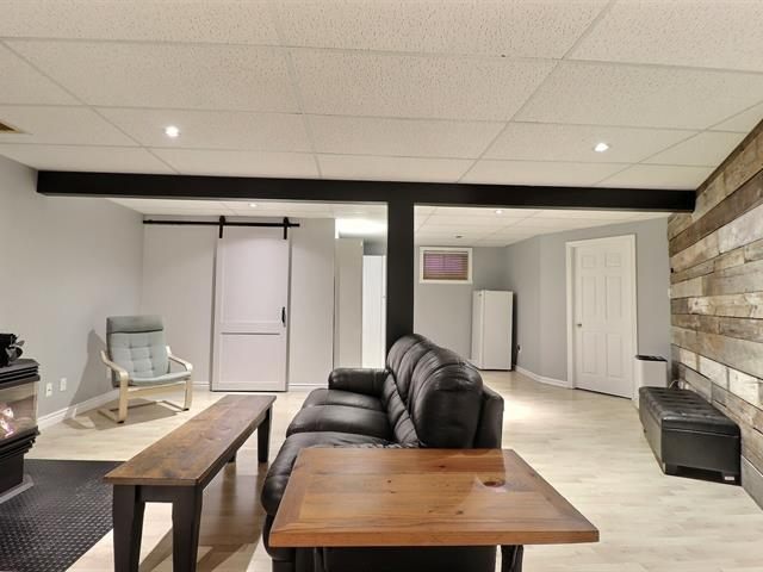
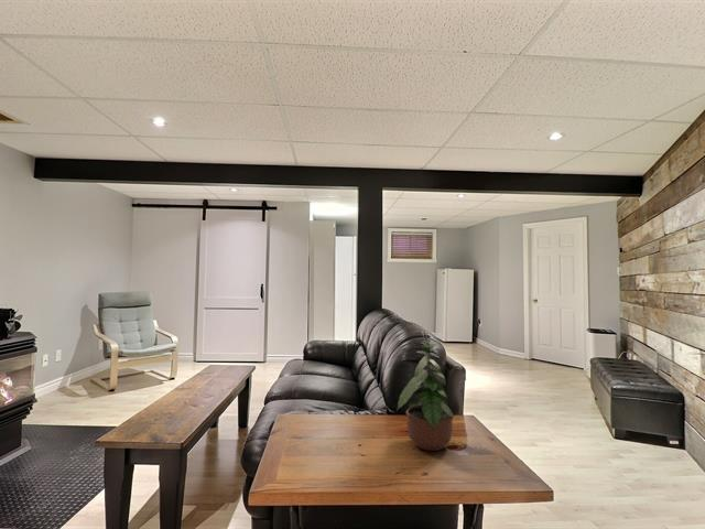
+ potted plant (425, 390)
